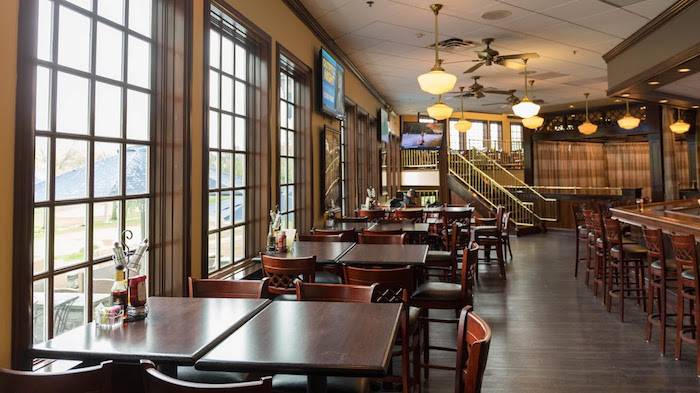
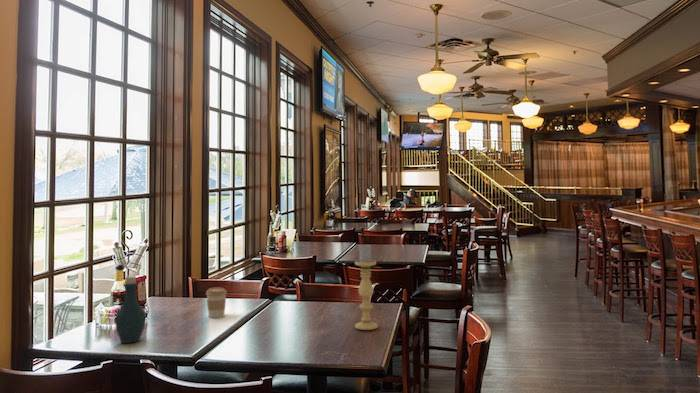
+ coffee cup (216, 302)
+ candle holder (365, 285)
+ bottle (130, 308)
